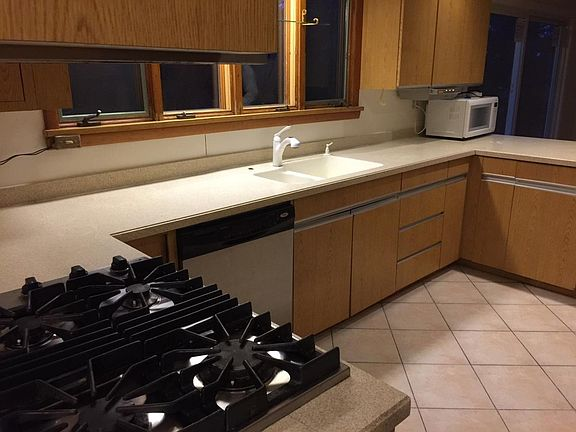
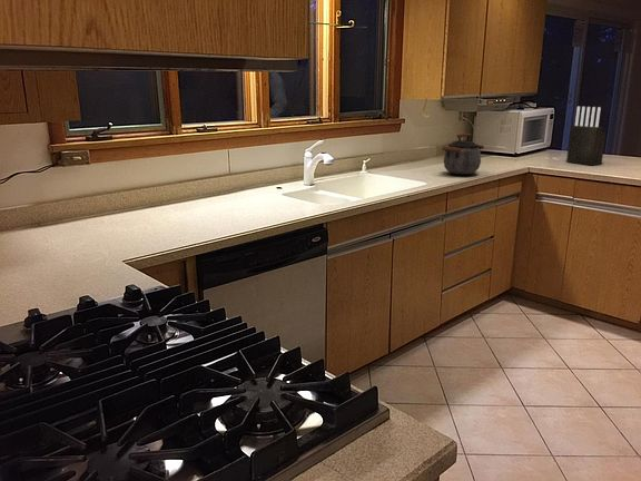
+ kettle (462, 154)
+ knife block (588, 135)
